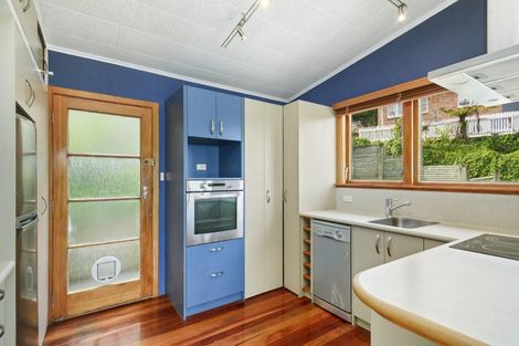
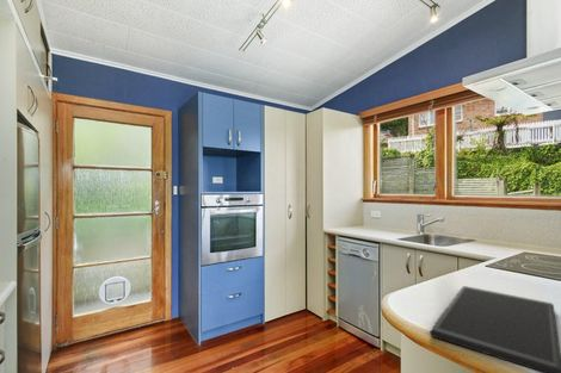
+ cutting board (497, 318)
